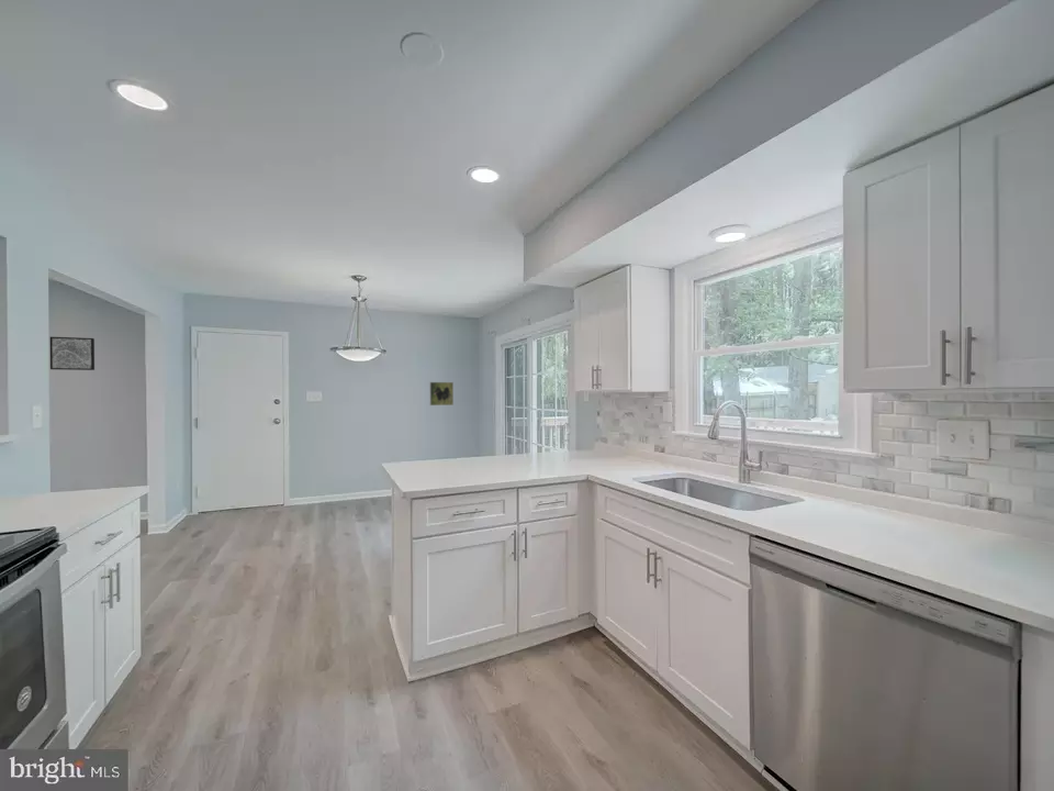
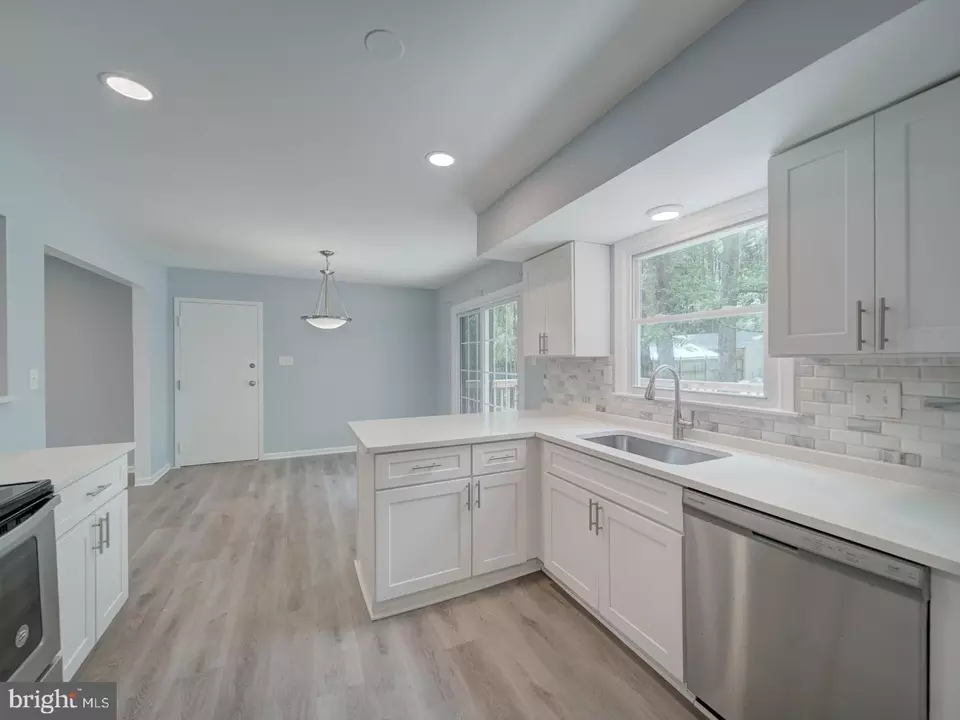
- wall art (72, 353)
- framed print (441, 393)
